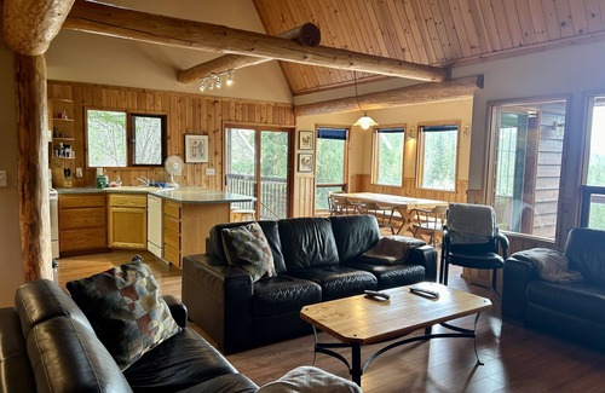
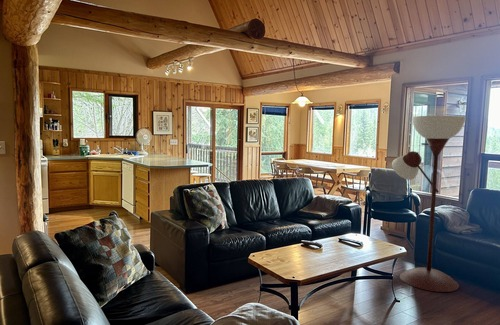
+ floor lamp (431, 198)
